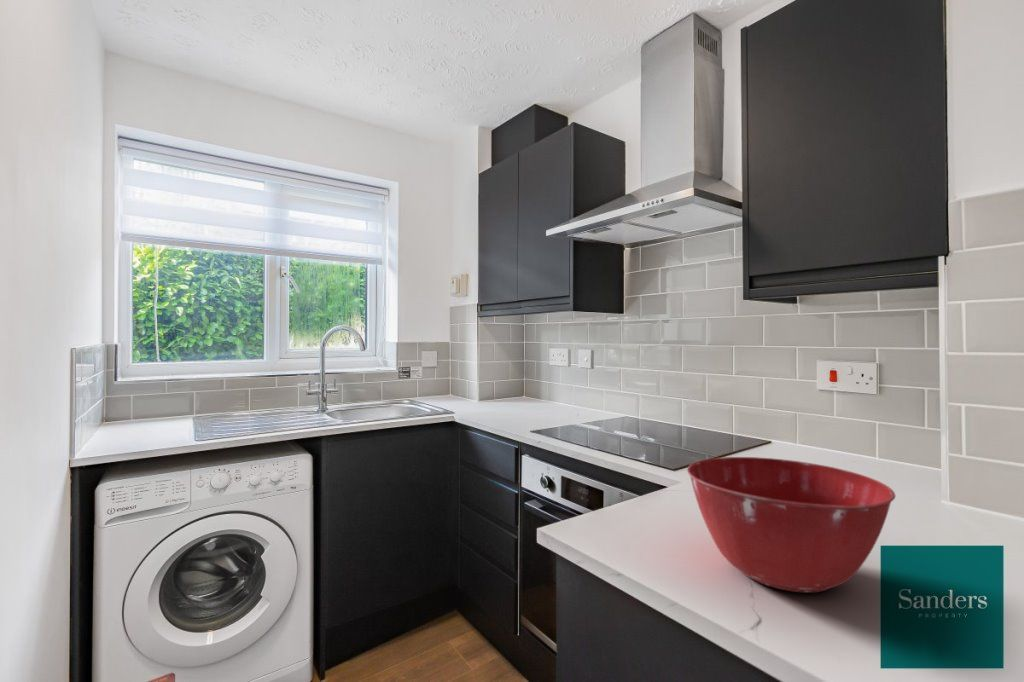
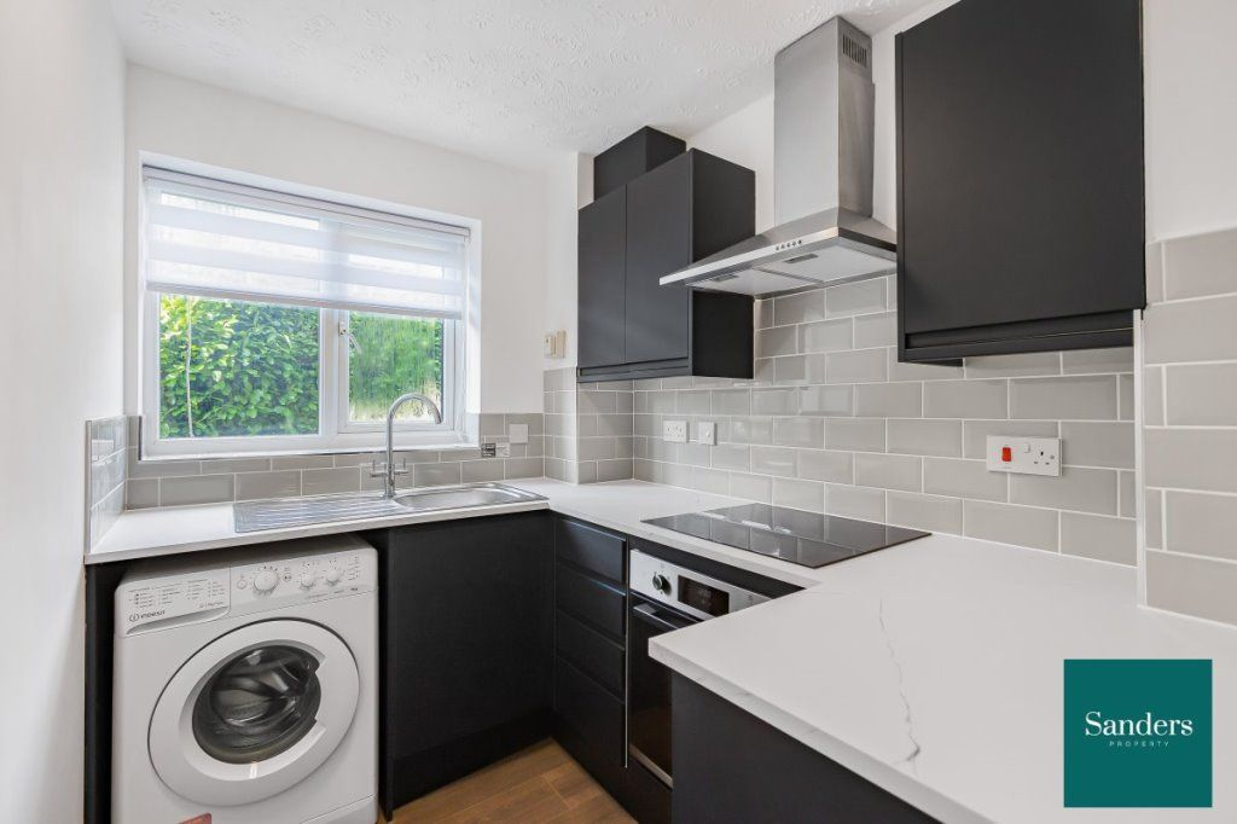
- mixing bowl (782, 523)
